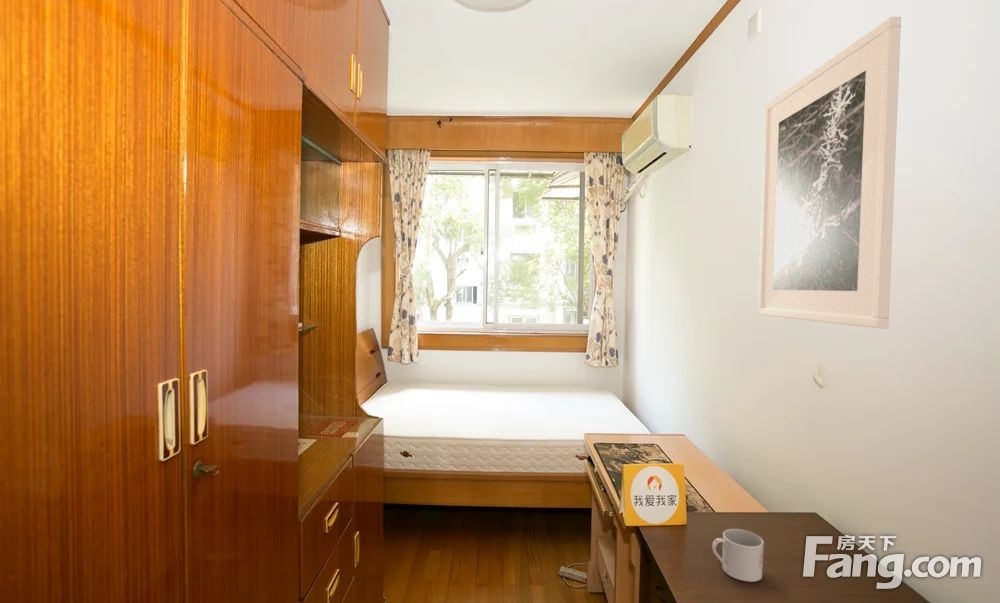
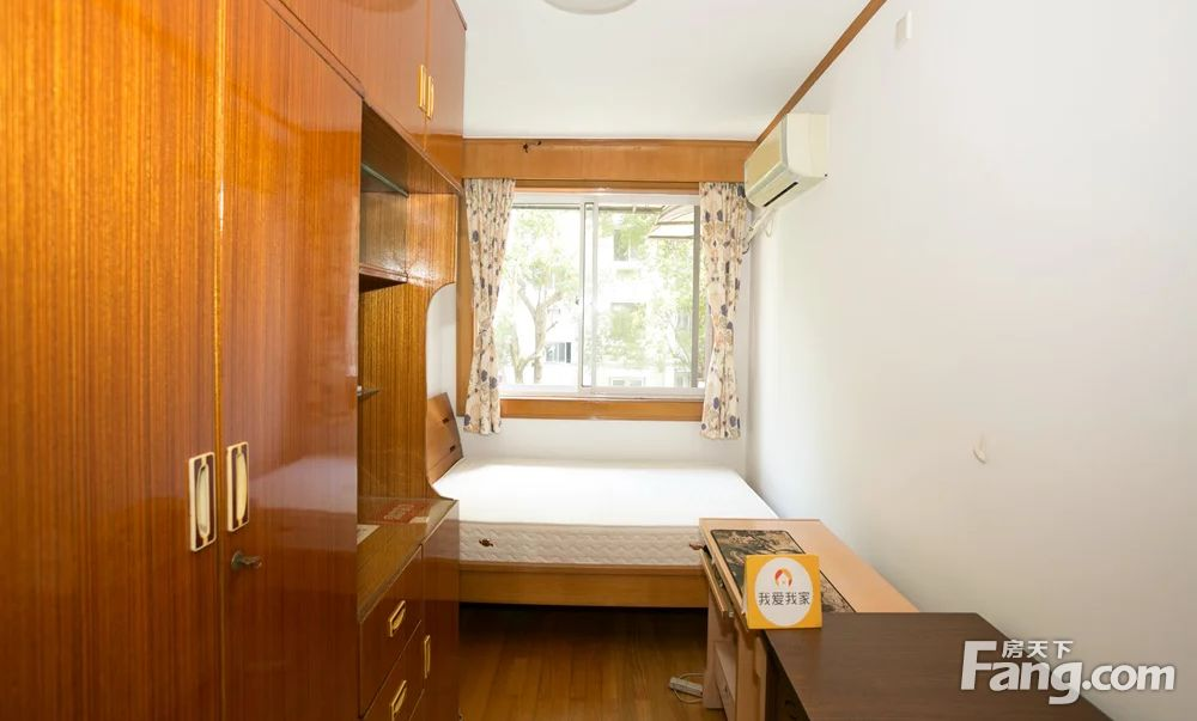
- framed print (814, 195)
- mug (736, 554)
